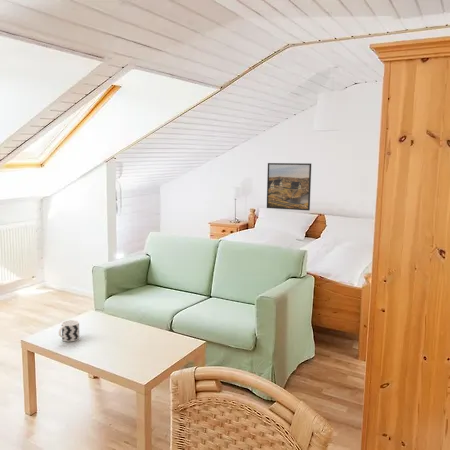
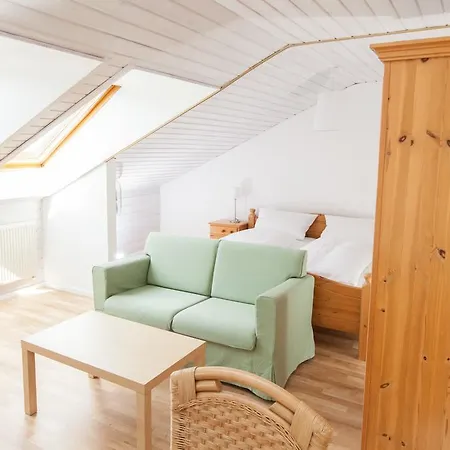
- cup (68, 331)
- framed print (288, 186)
